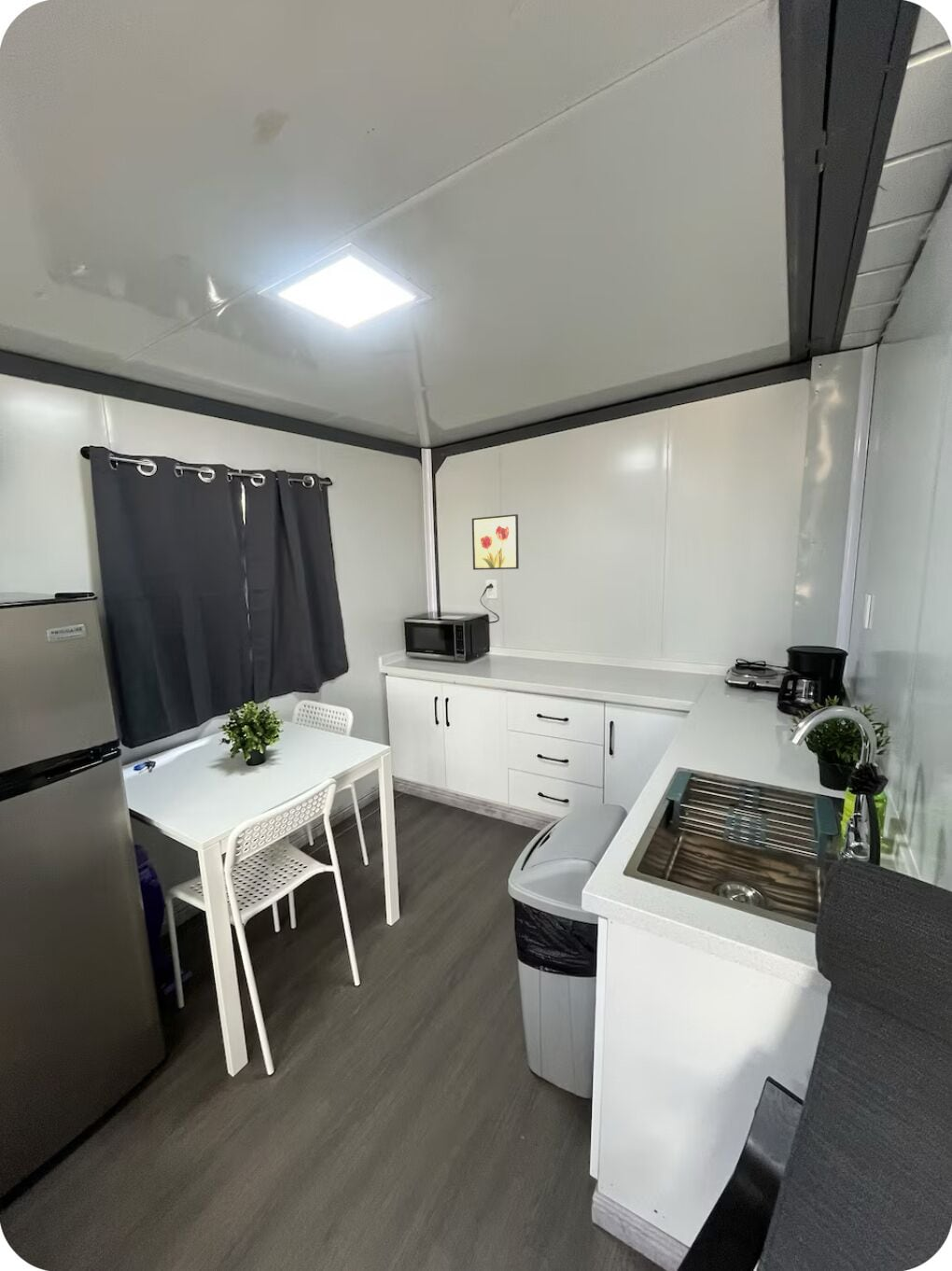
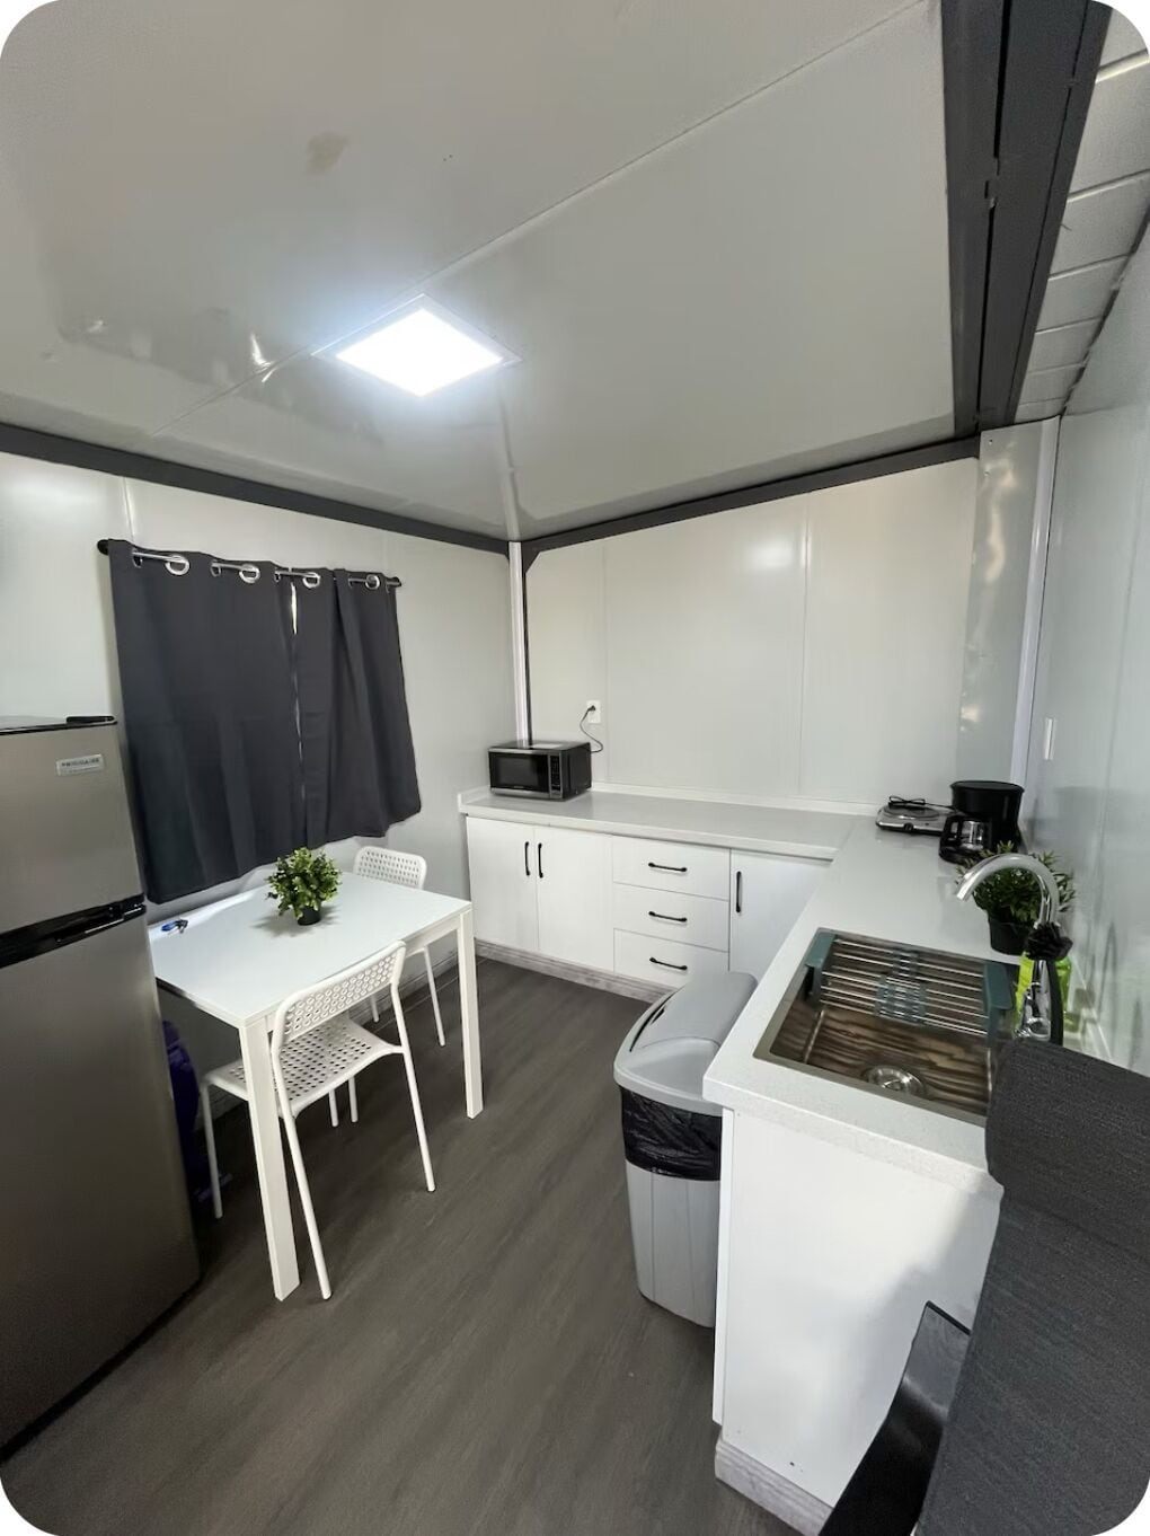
- wall art (495, 543)
